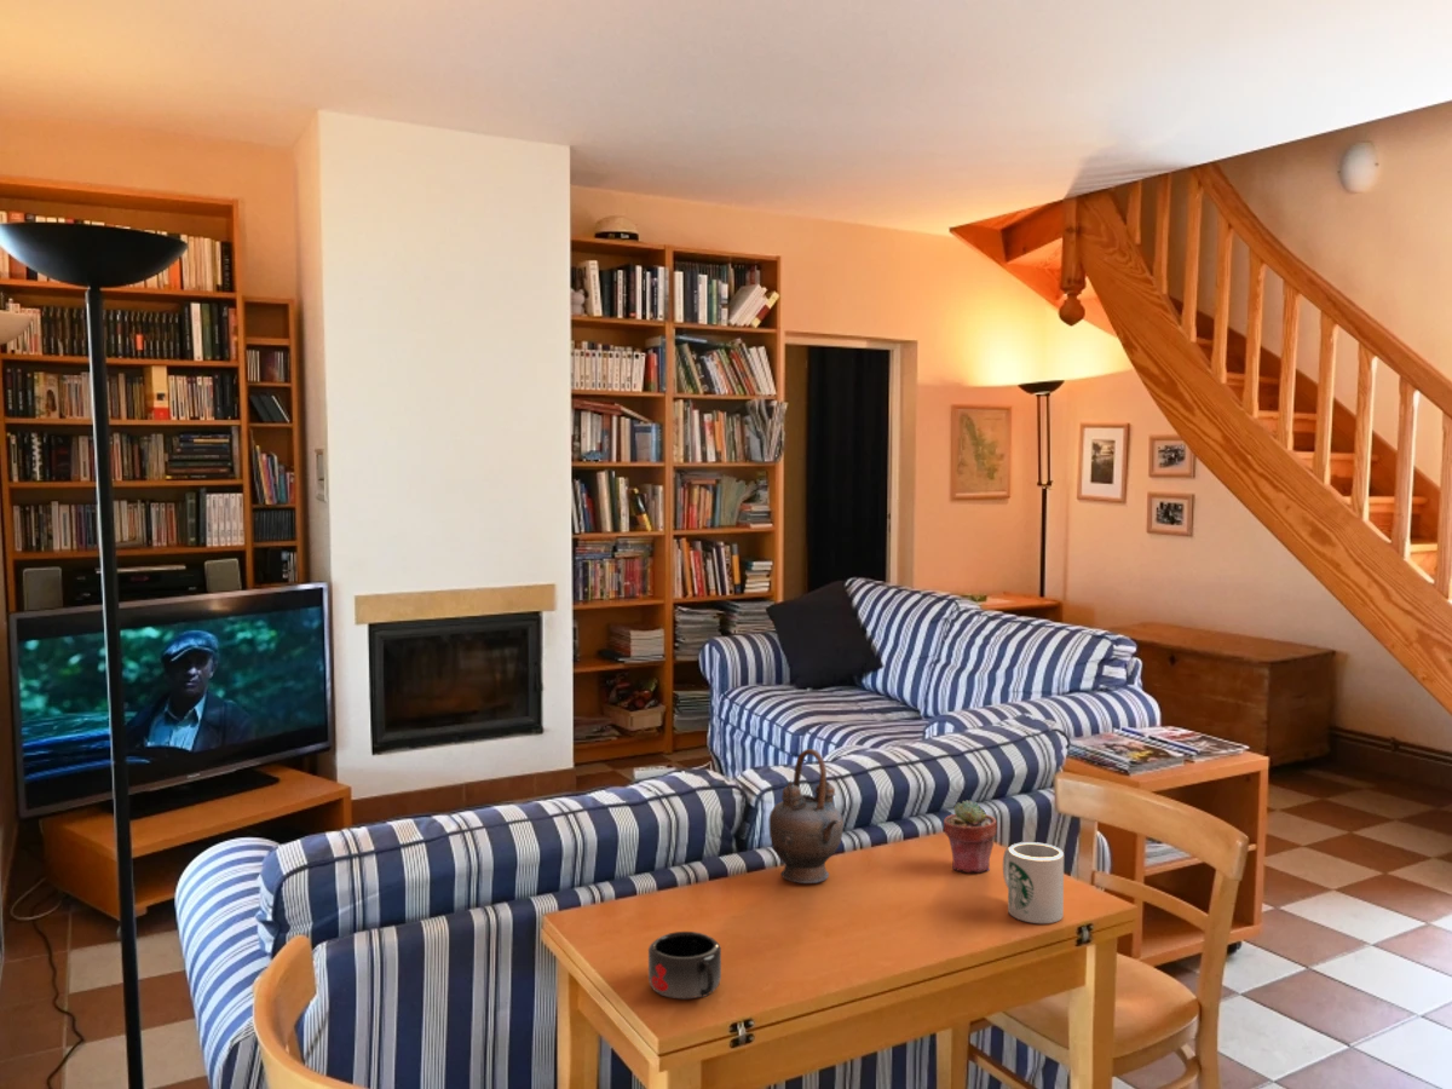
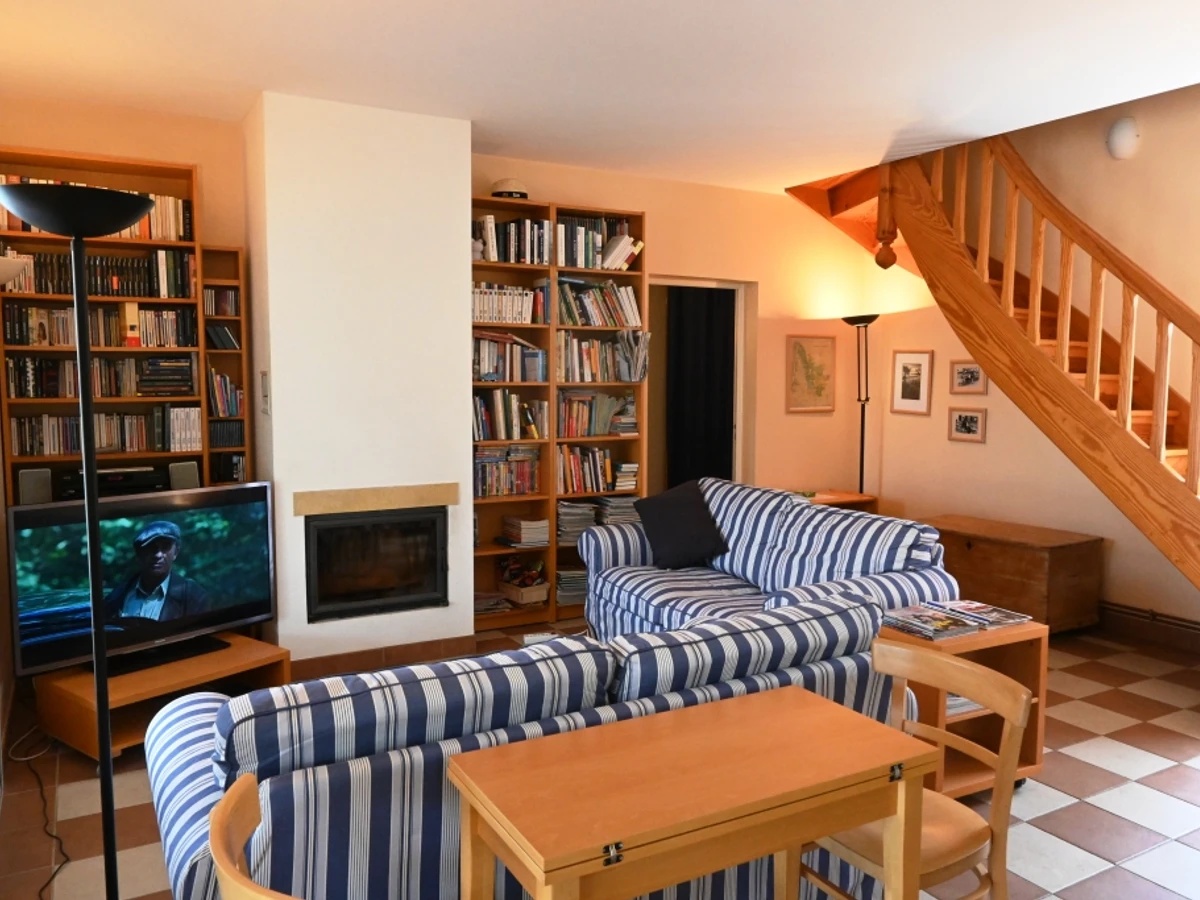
- teapot (809, 816)
- potted succulent (969, 832)
- mug (1027, 877)
- mug (688, 967)
